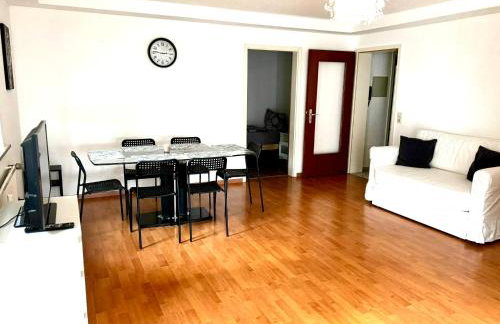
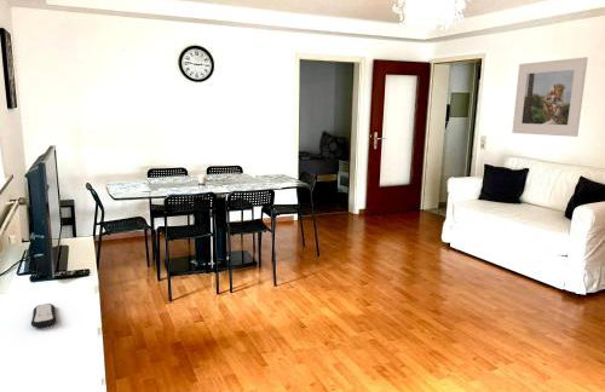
+ remote control (44, 315)
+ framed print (546, 98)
